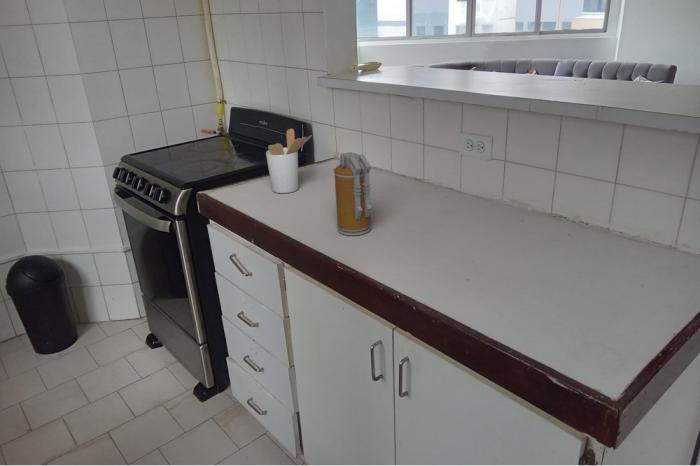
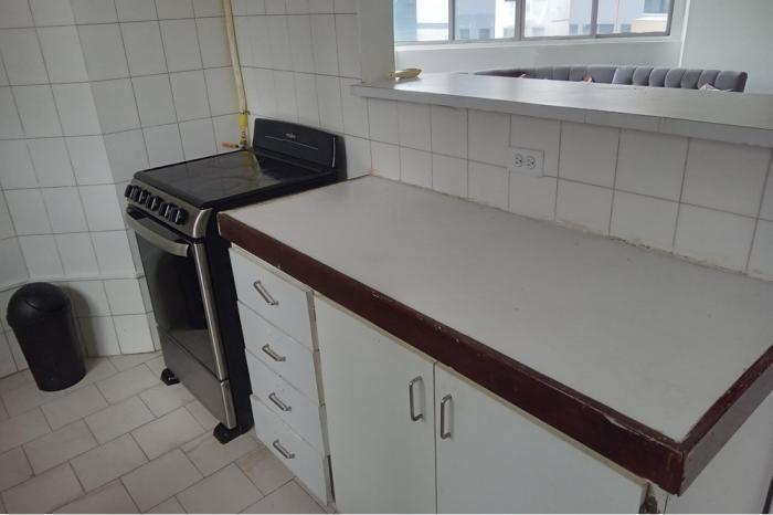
- utensil holder (289, 161)
- canister (354, 192)
